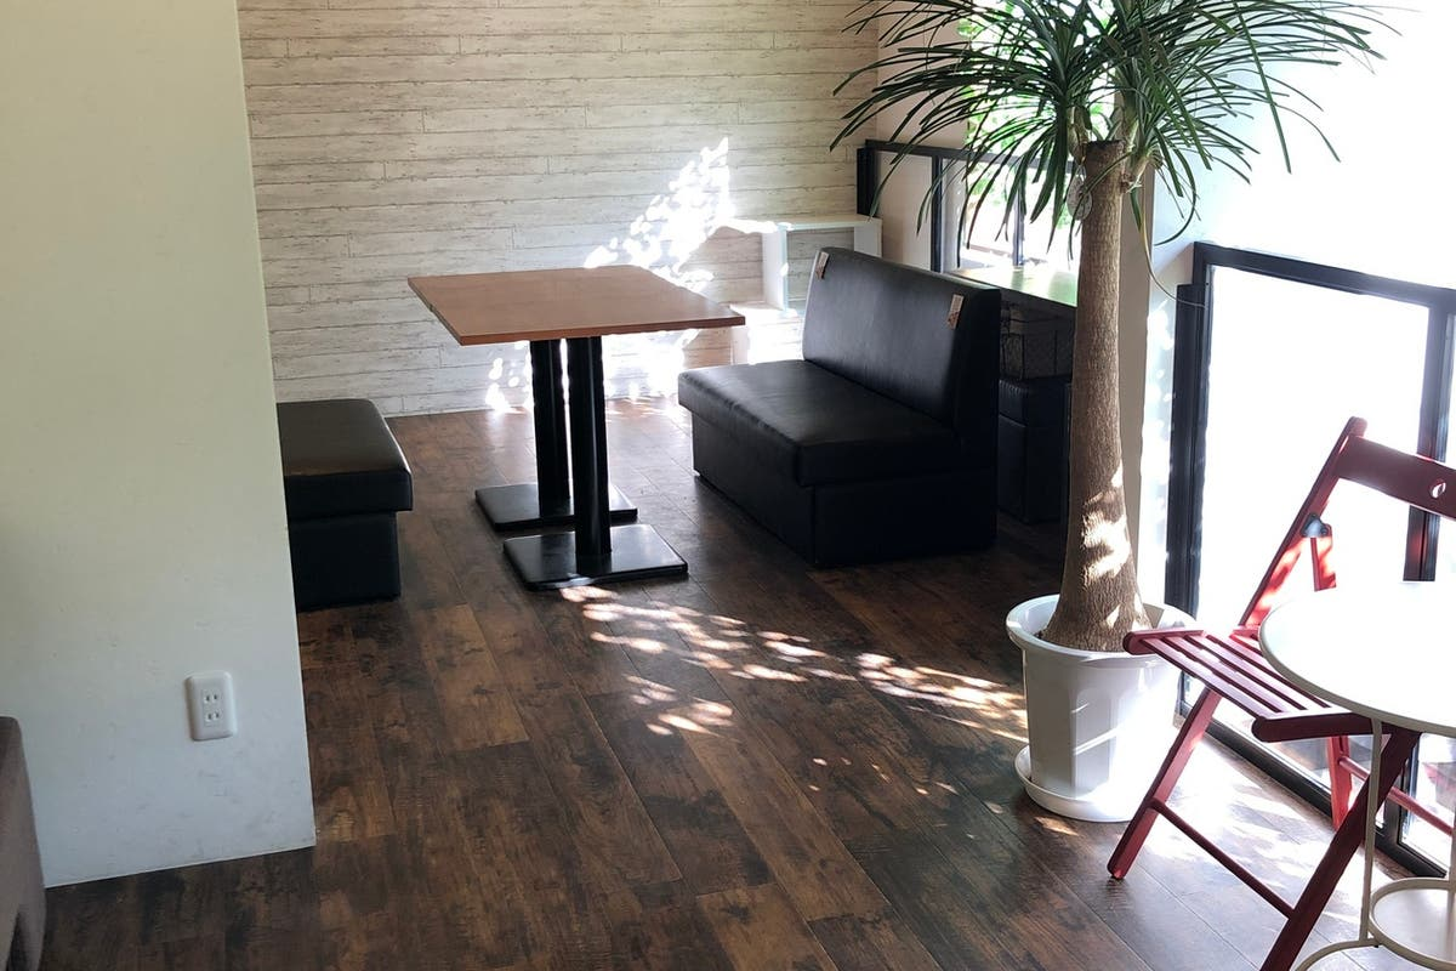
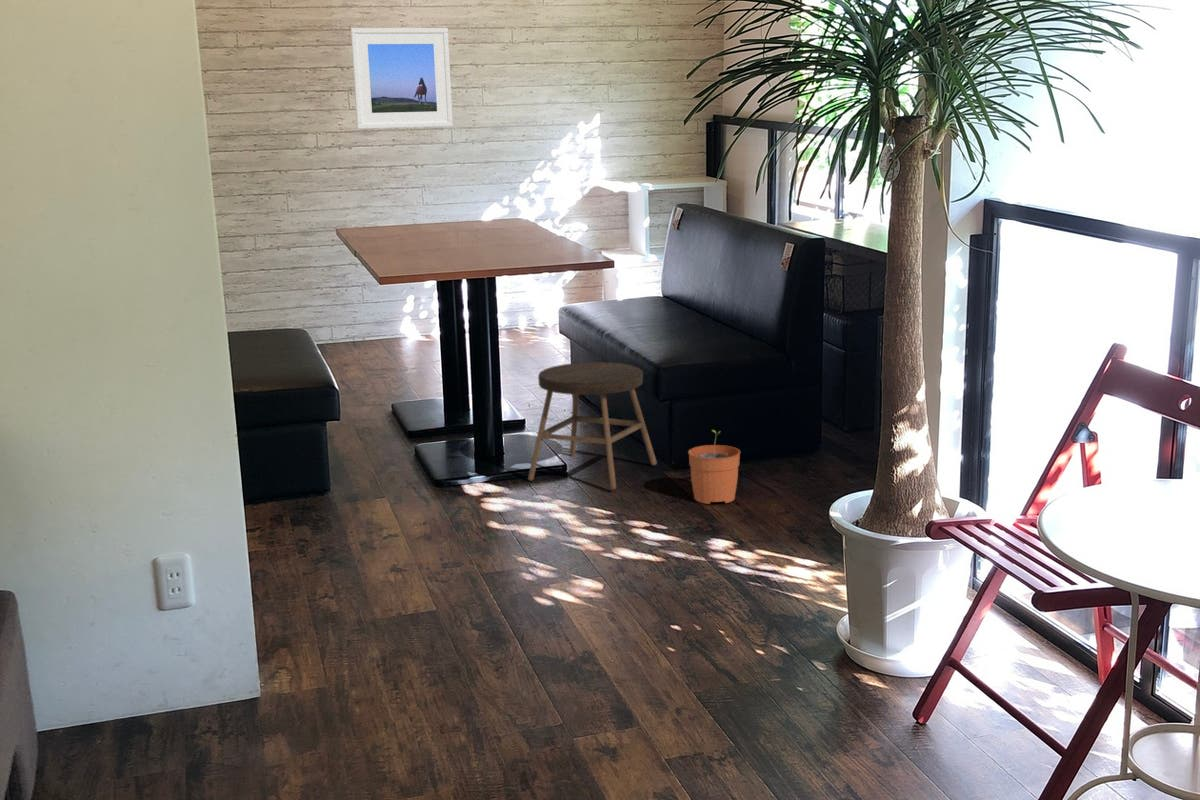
+ plant pot (714, 463)
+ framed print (402, 78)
+ stool (591, 422)
